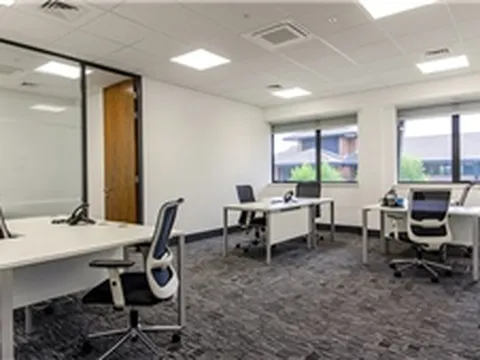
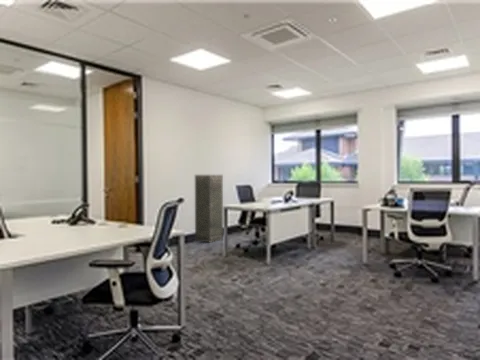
+ storage cabinet (209, 207)
